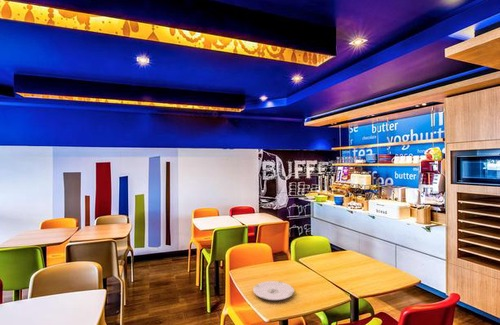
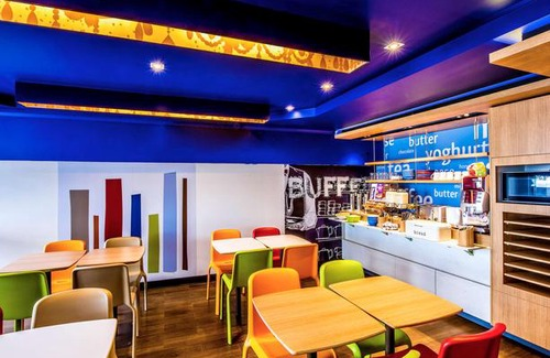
- plate (273, 291)
